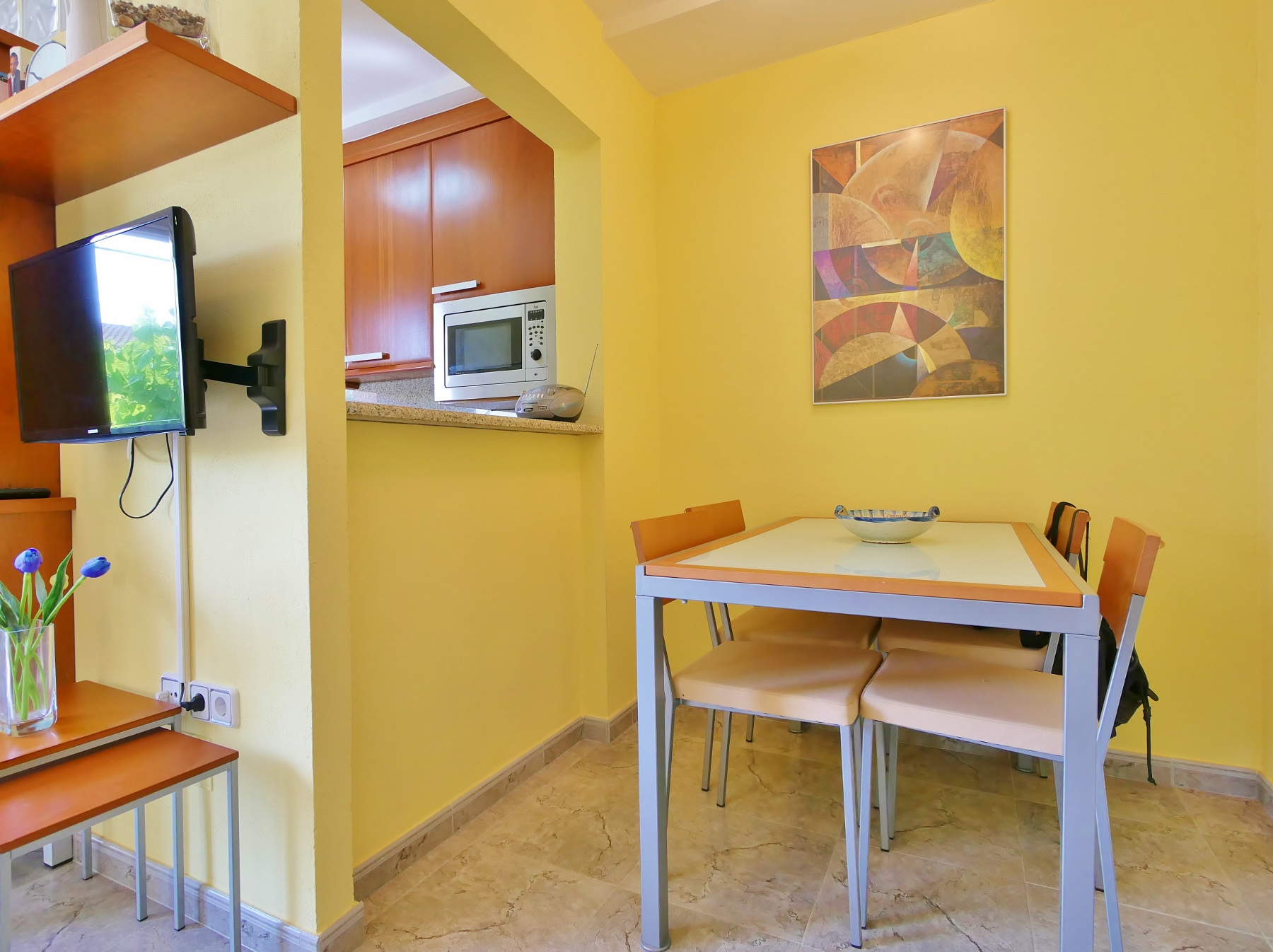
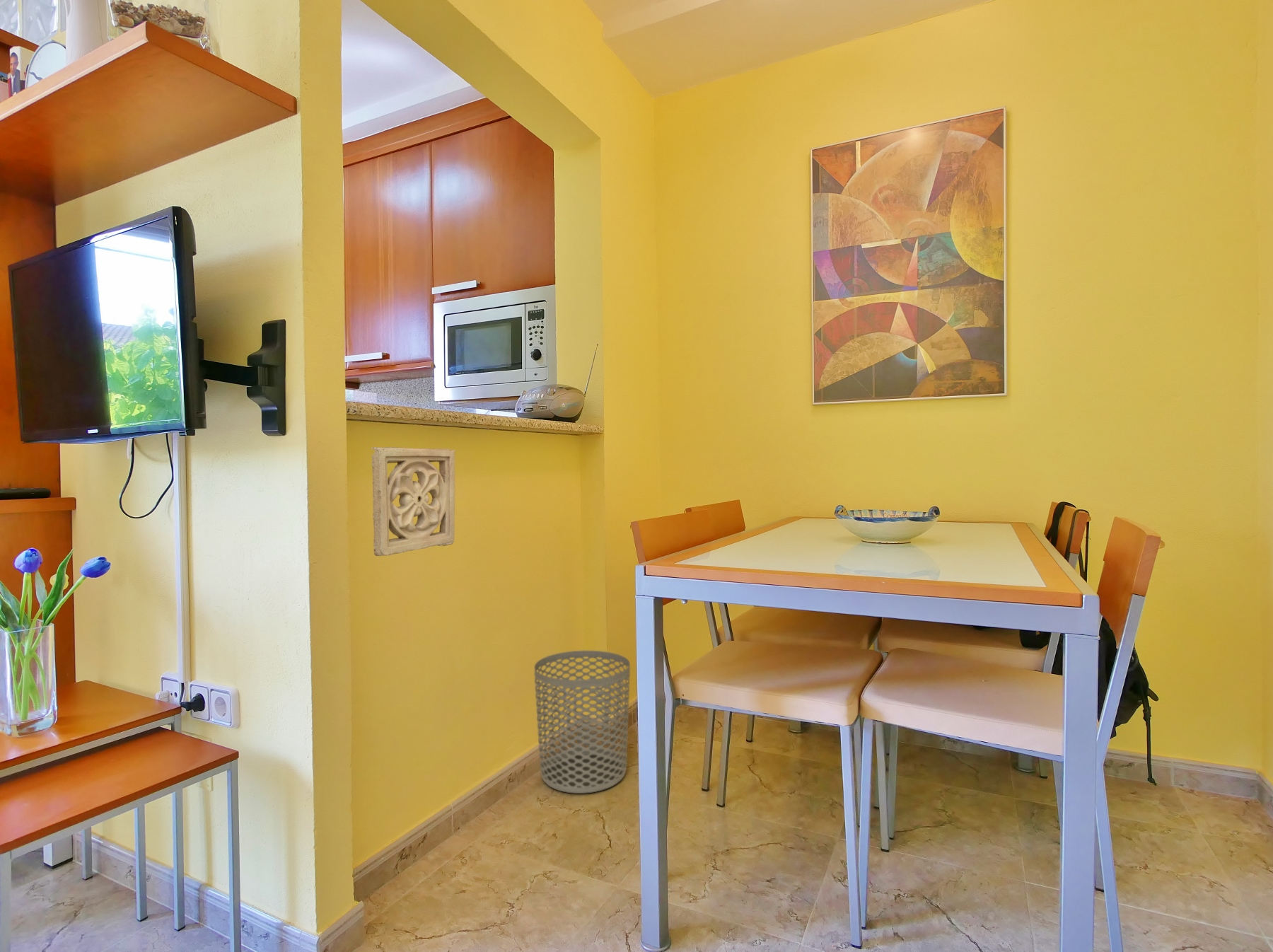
+ waste bin (583, 719)
+ wall ornament (416, 499)
